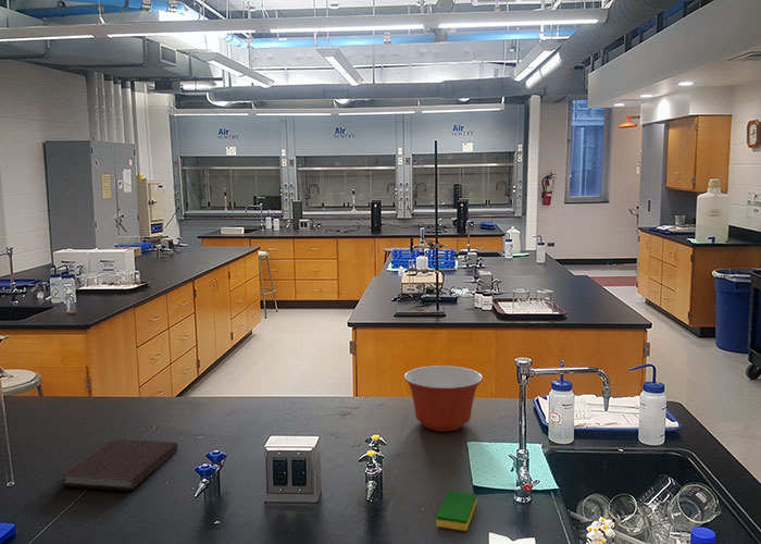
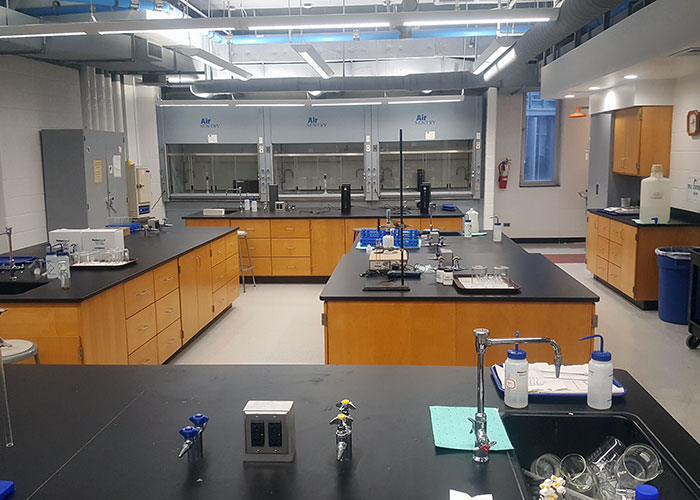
- mixing bowl (442, 399)
- notebook (122, 462)
- dish sponge (457, 509)
